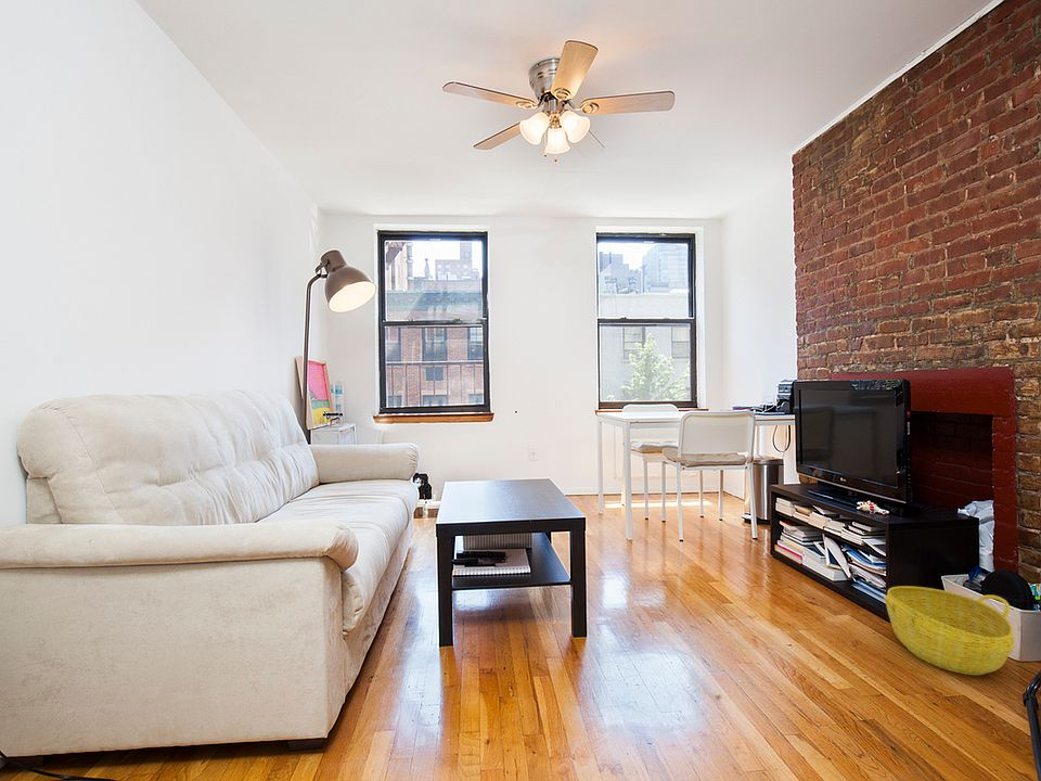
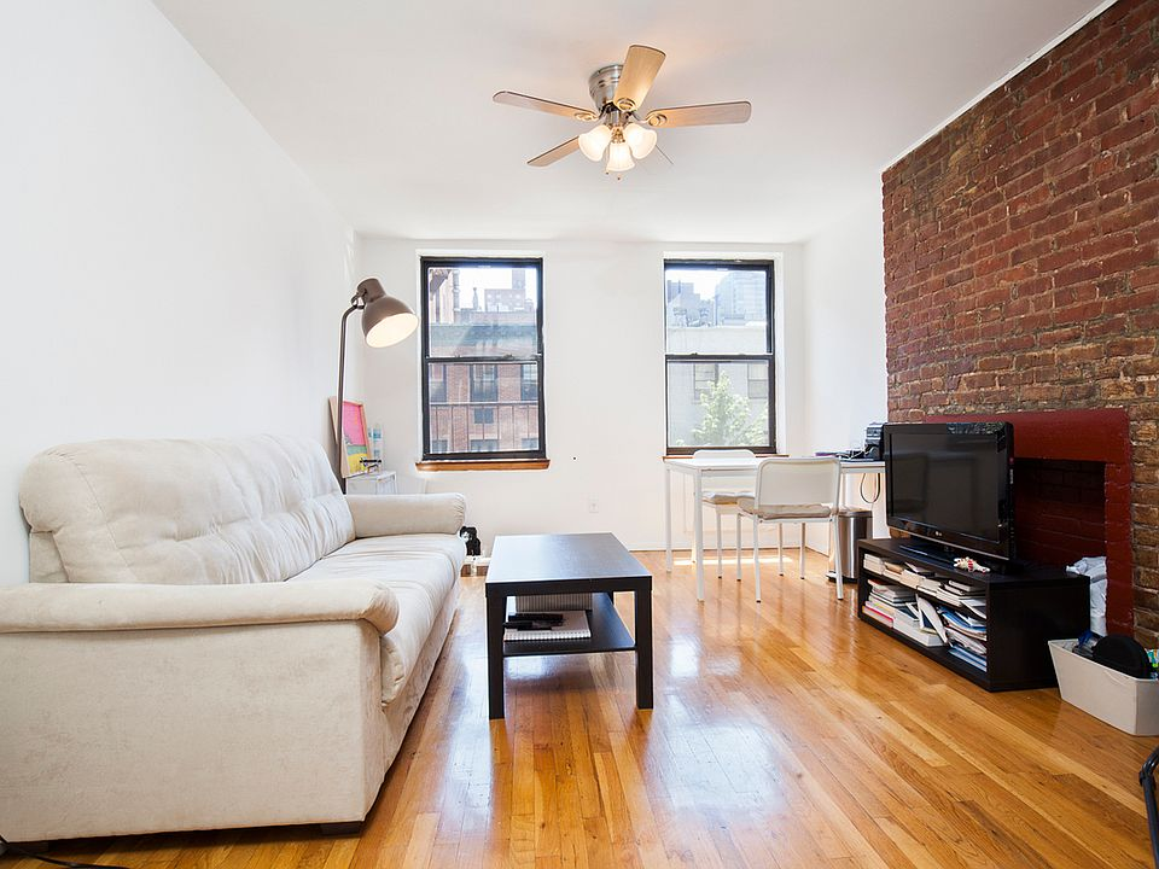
- basket (944, 626)
